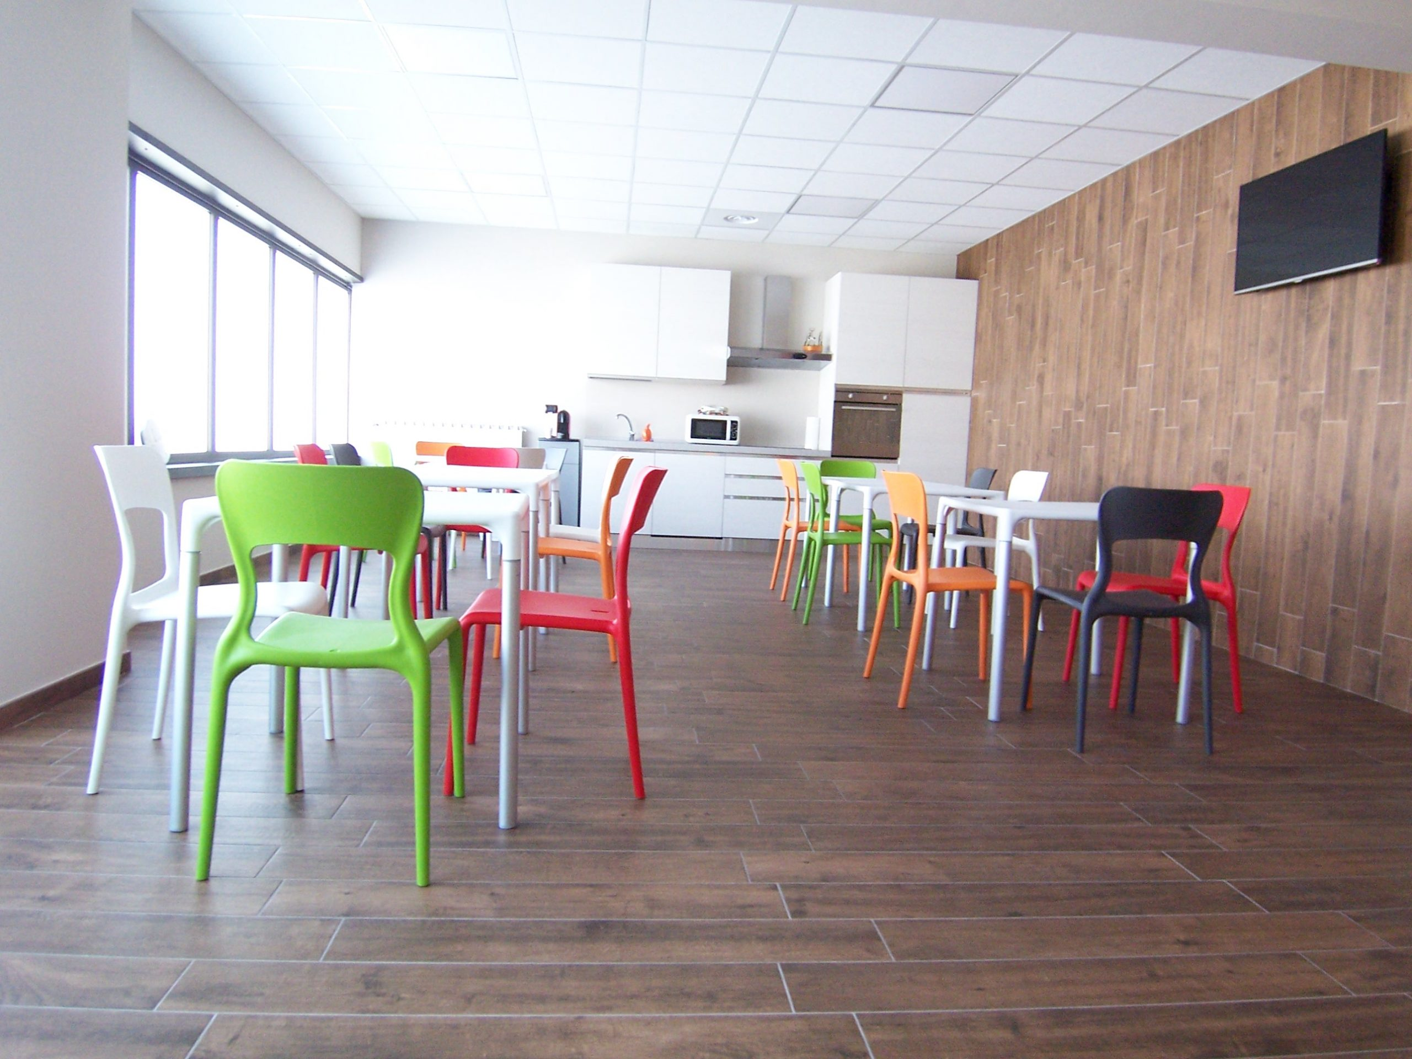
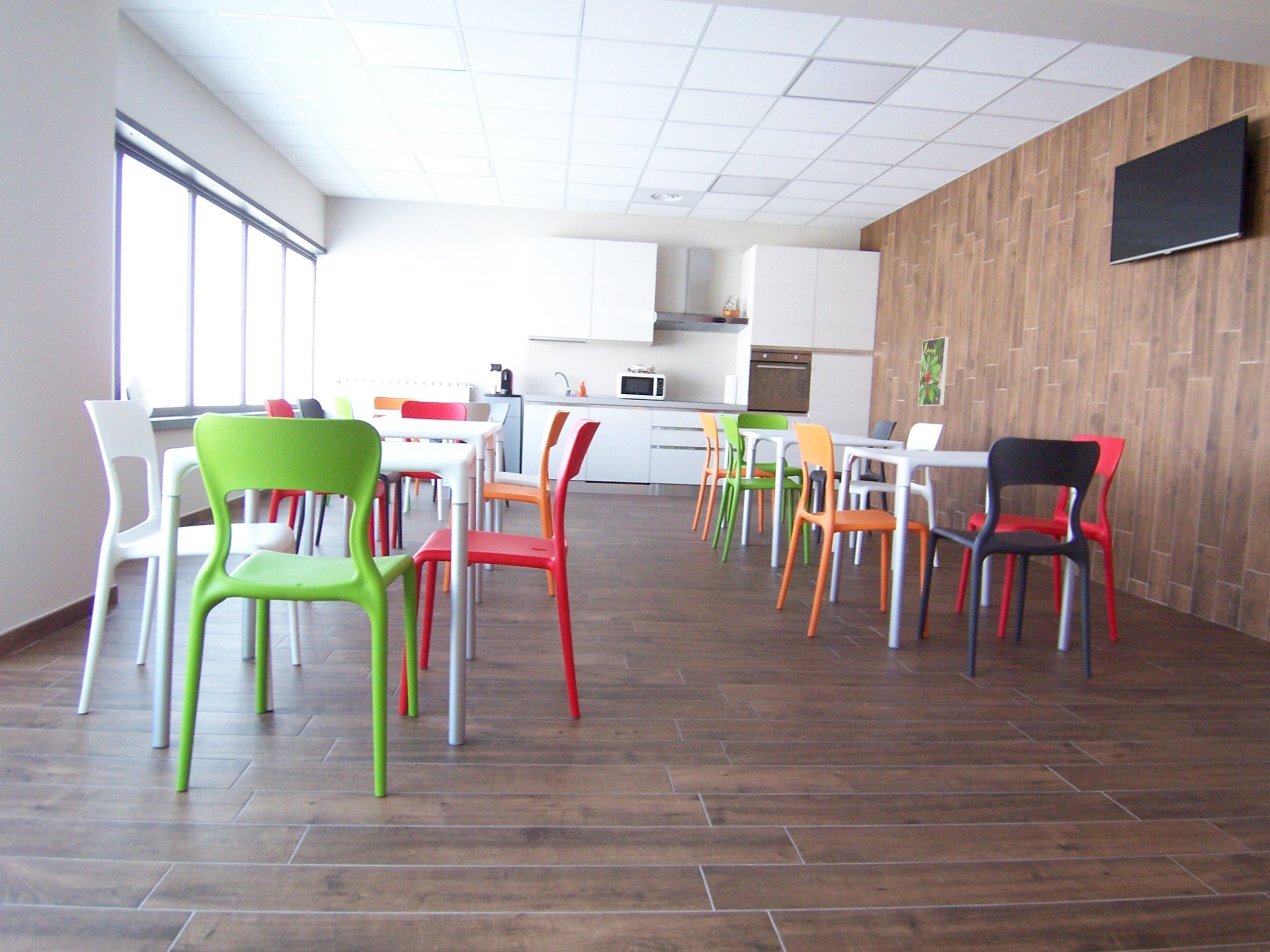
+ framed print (933, 372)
